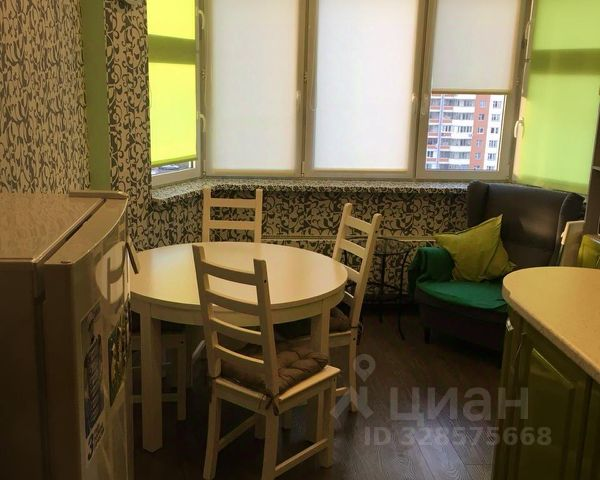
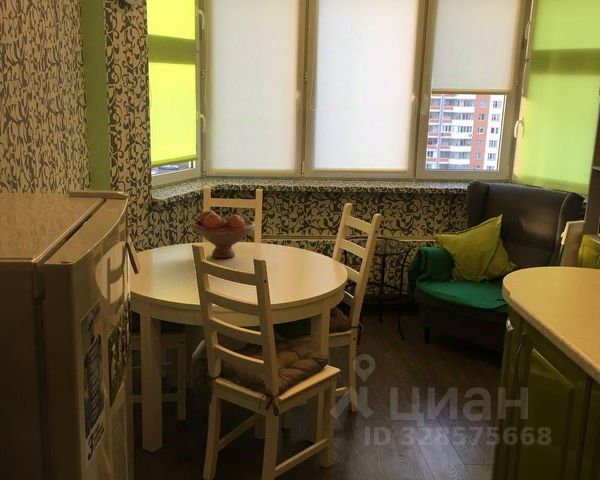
+ fruit bowl (223, 233)
